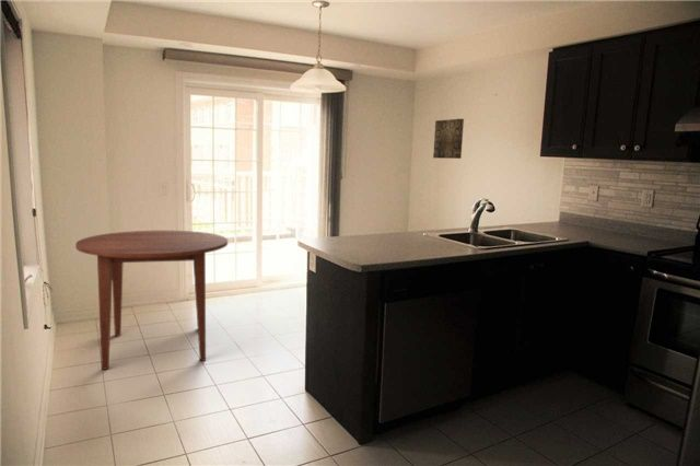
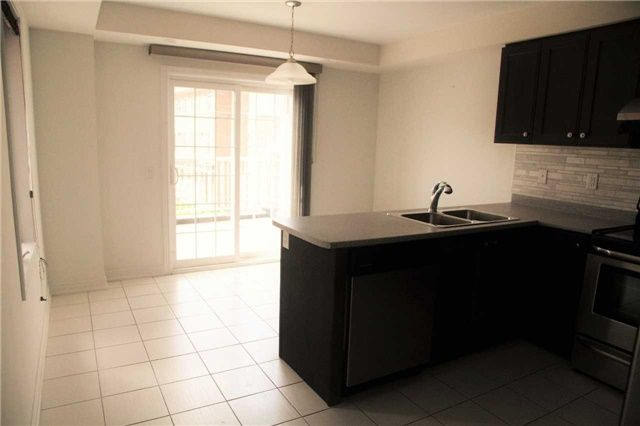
- dining table (156, 260)
- wall art (447, 139)
